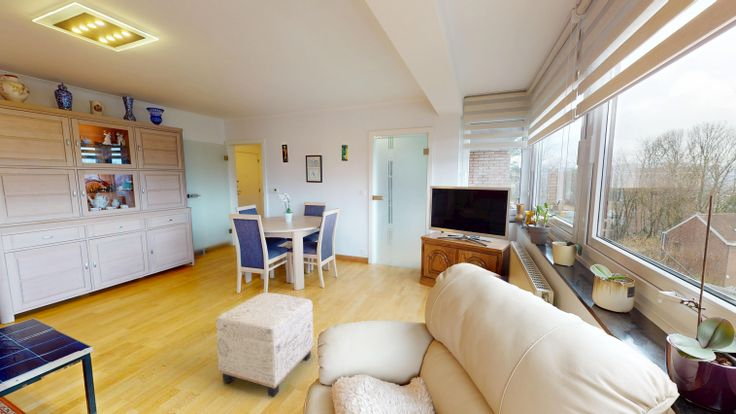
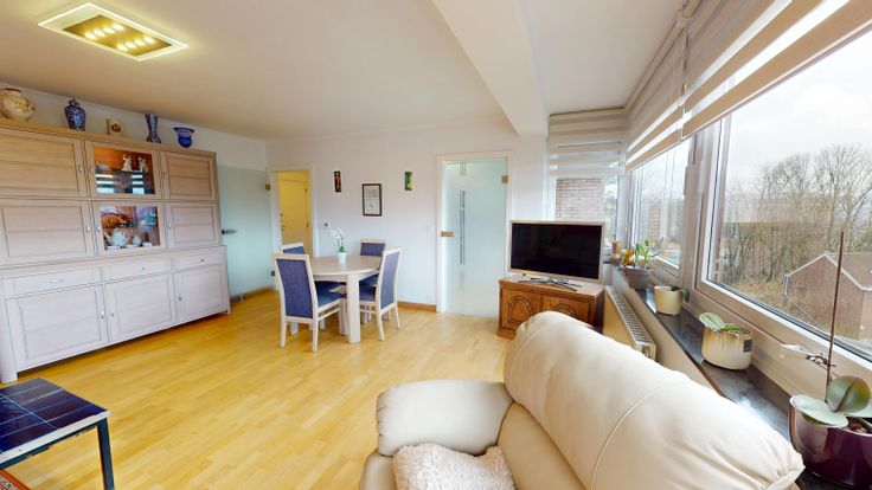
- ottoman (268, 337)
